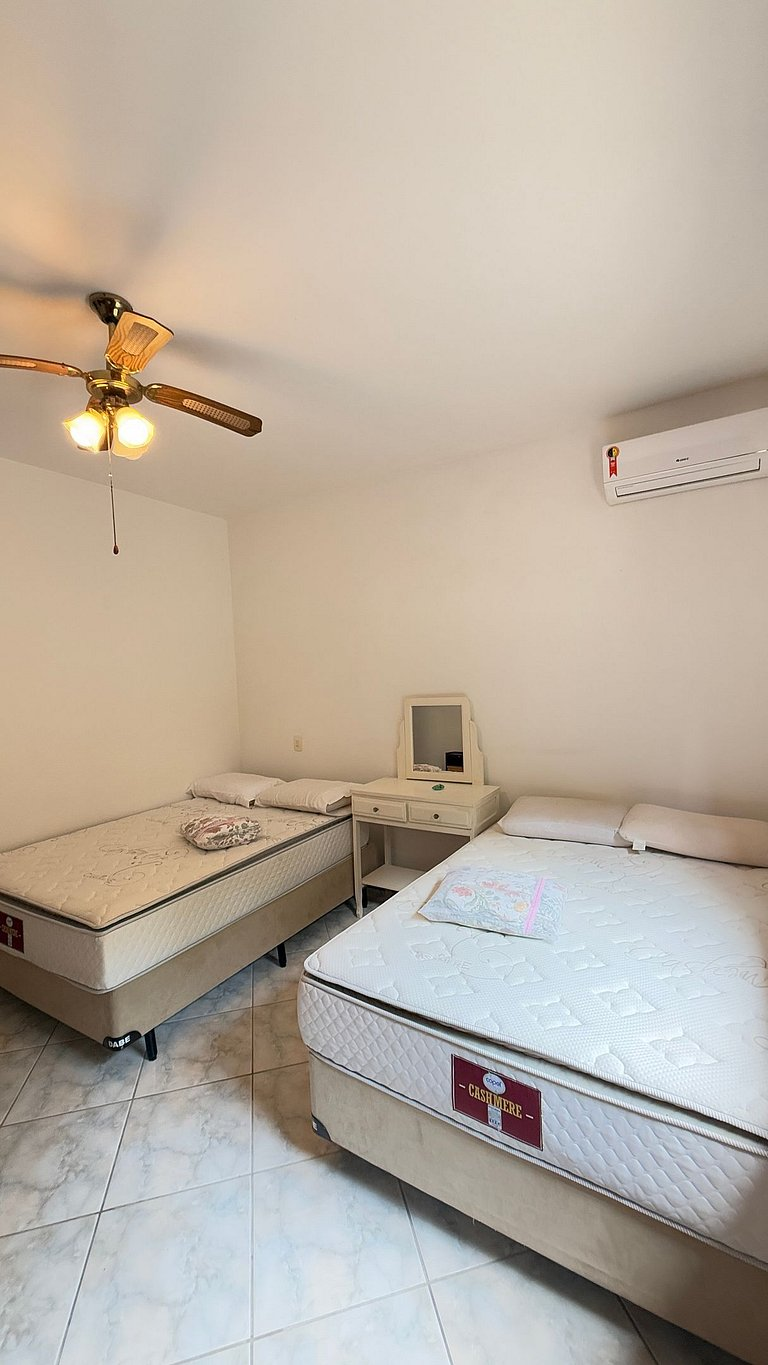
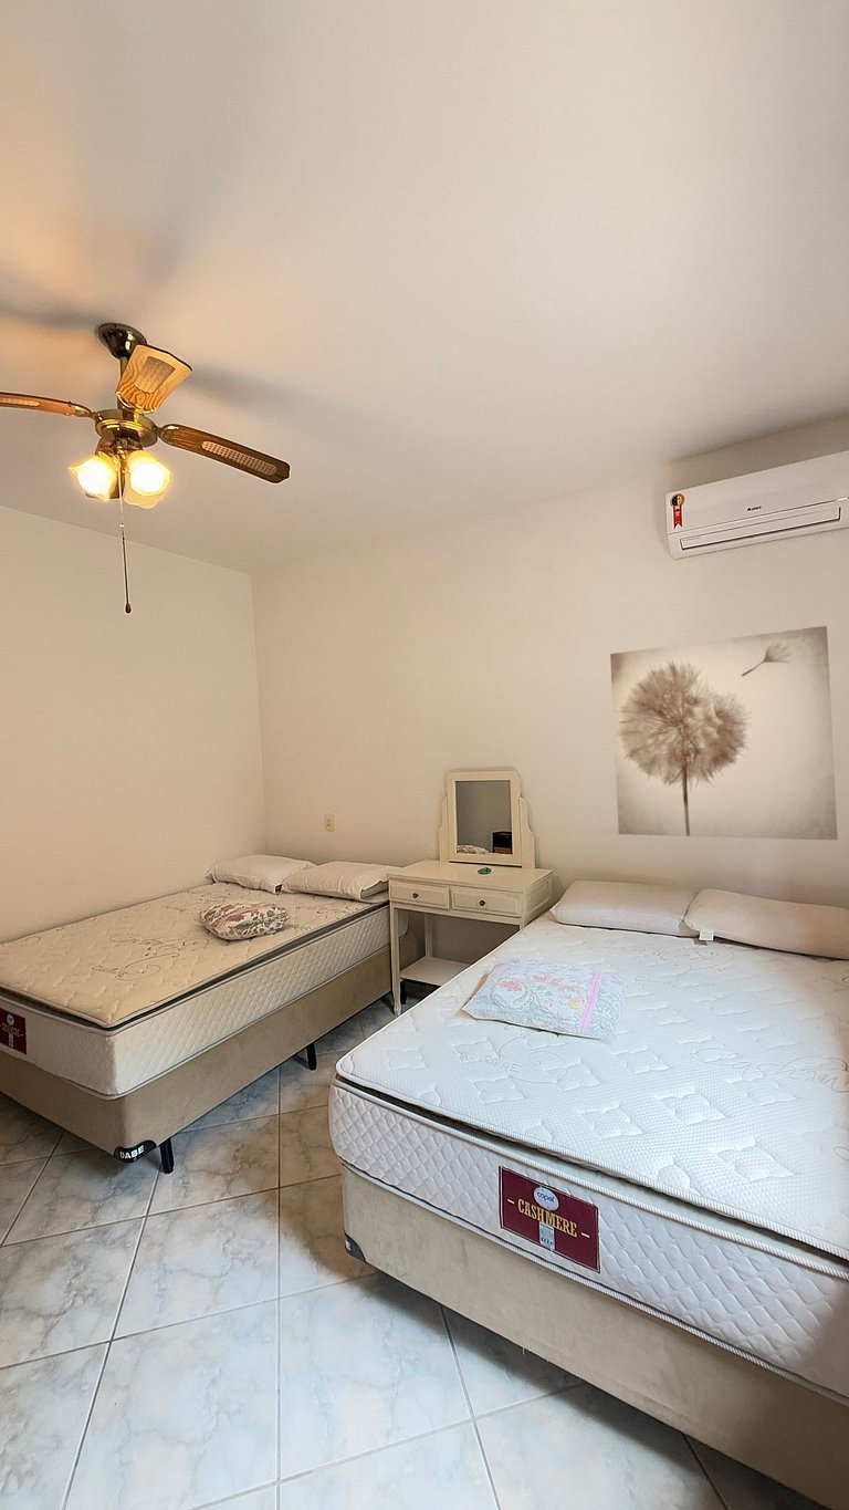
+ wall art (714, 738)
